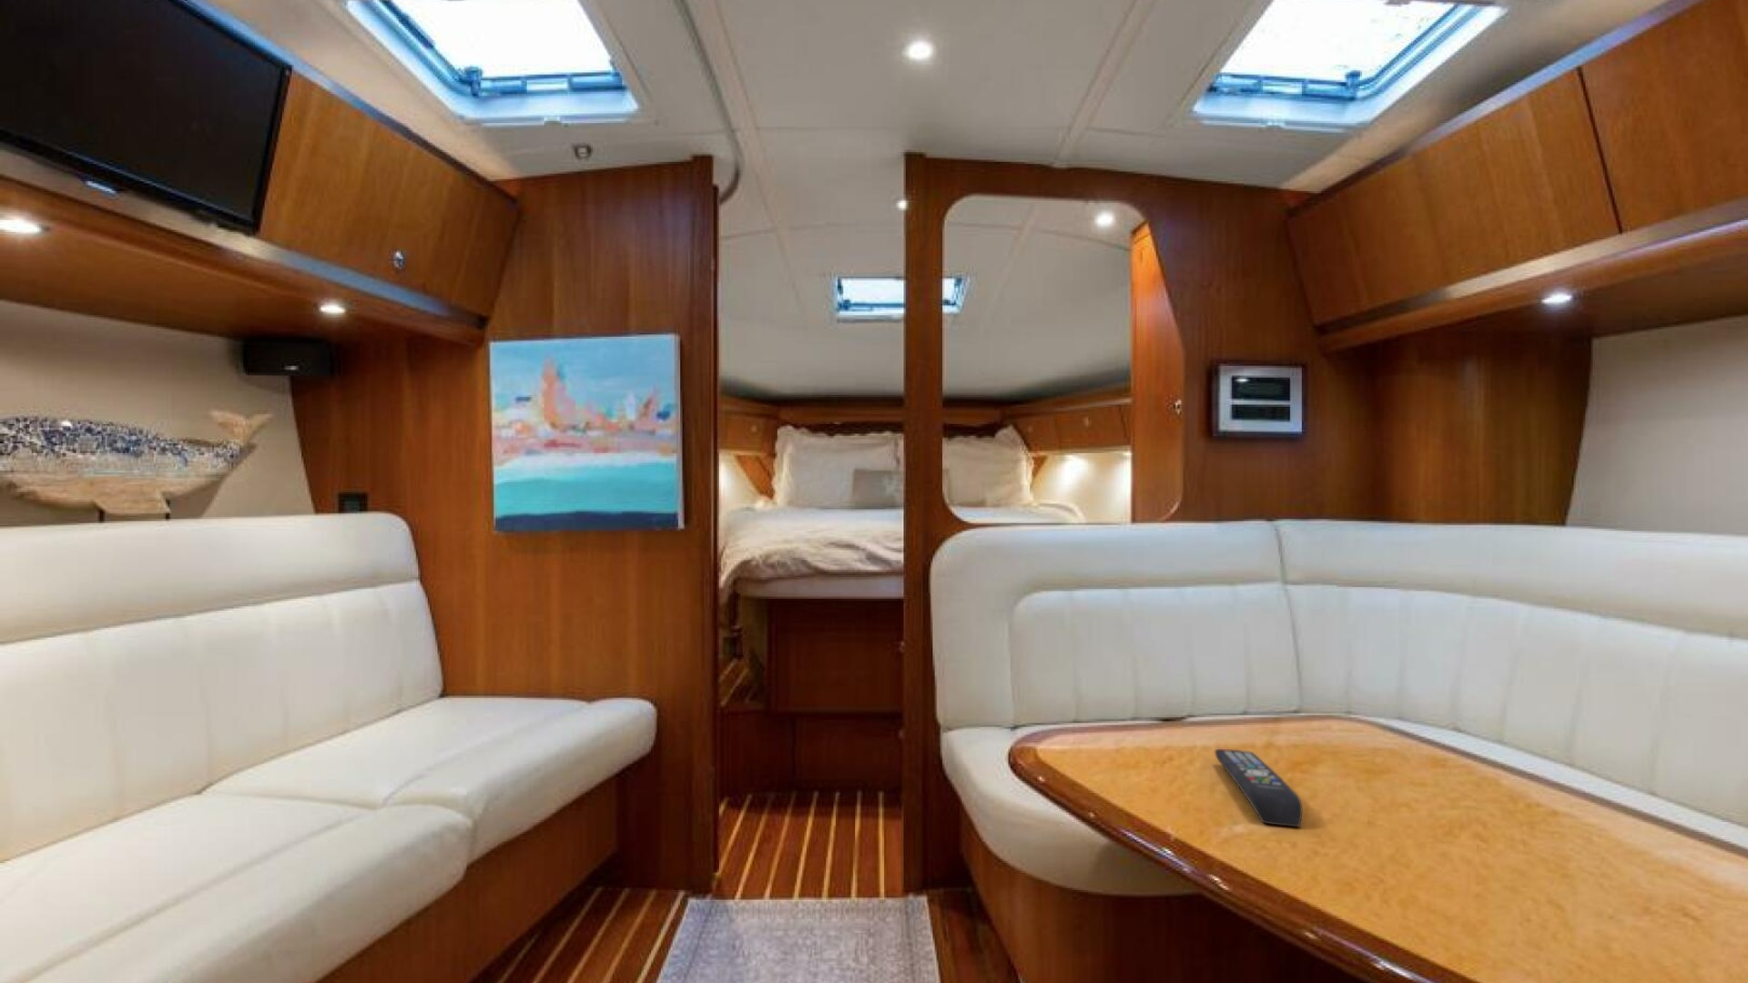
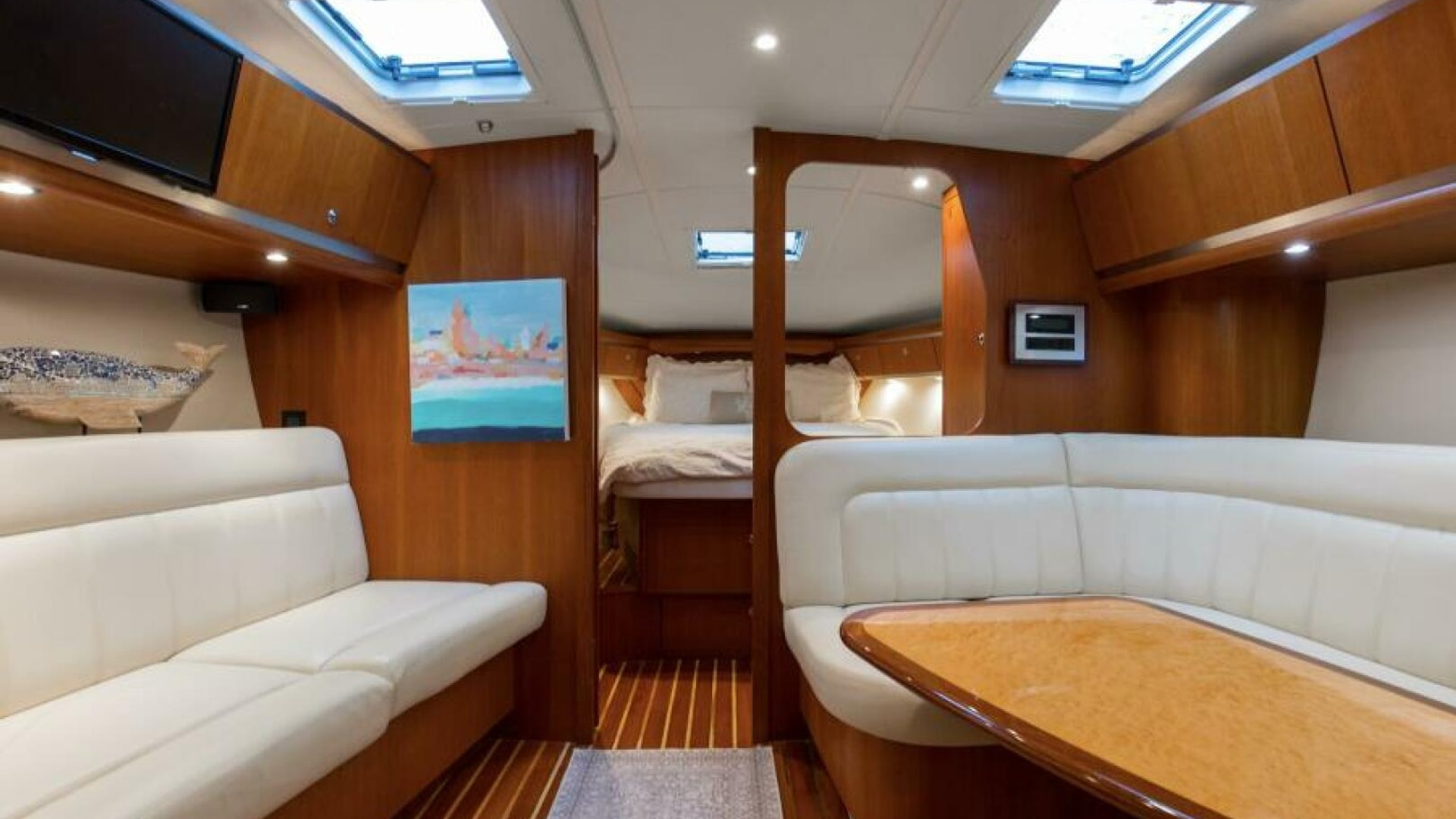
- remote control (1255, 779)
